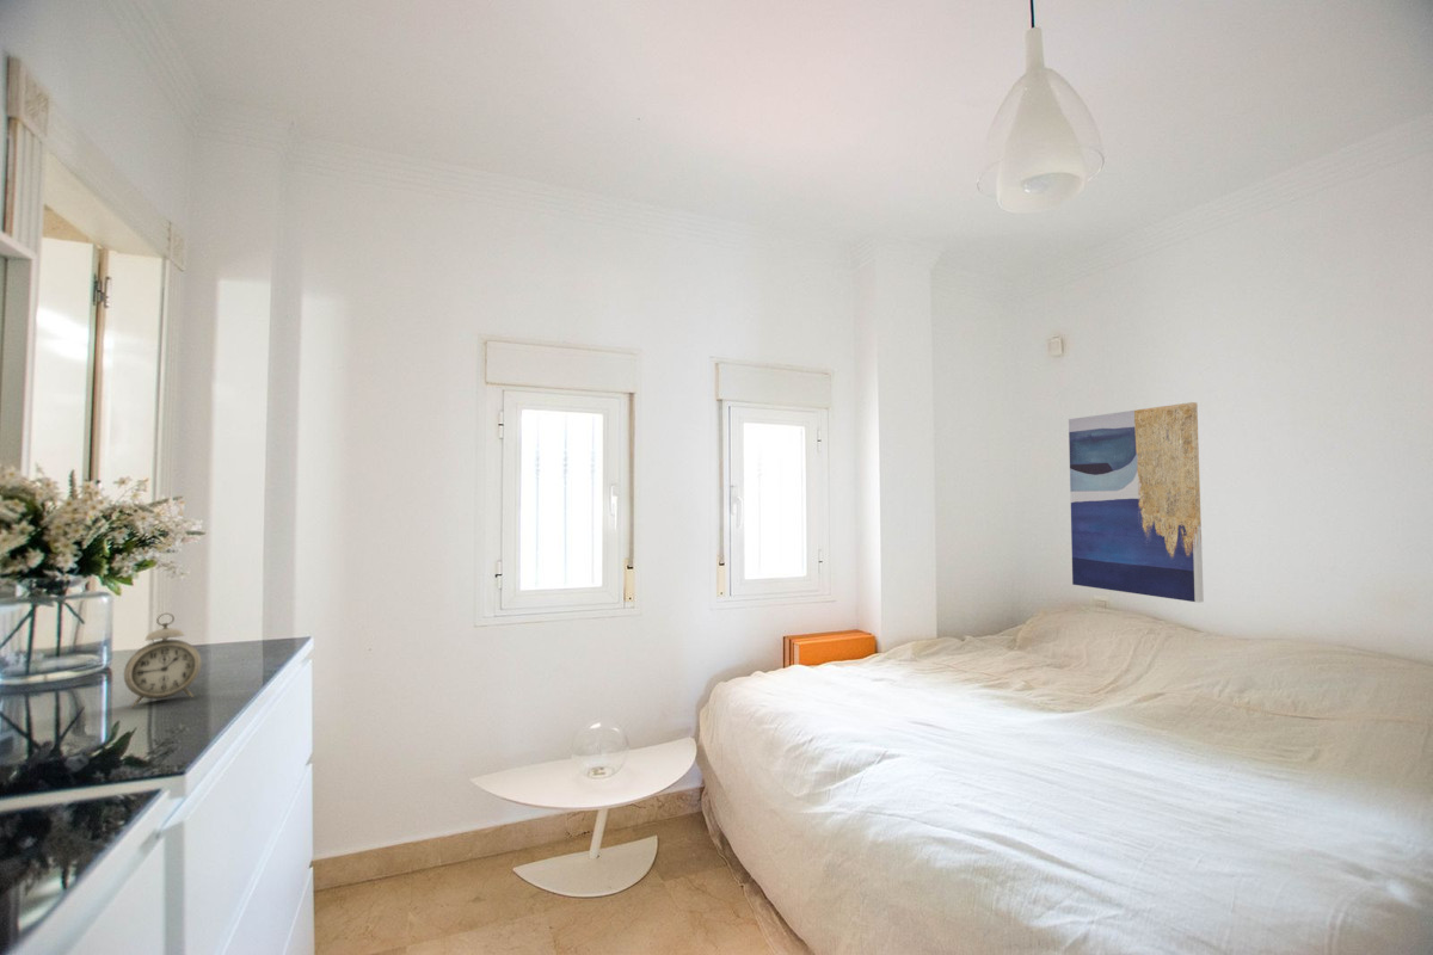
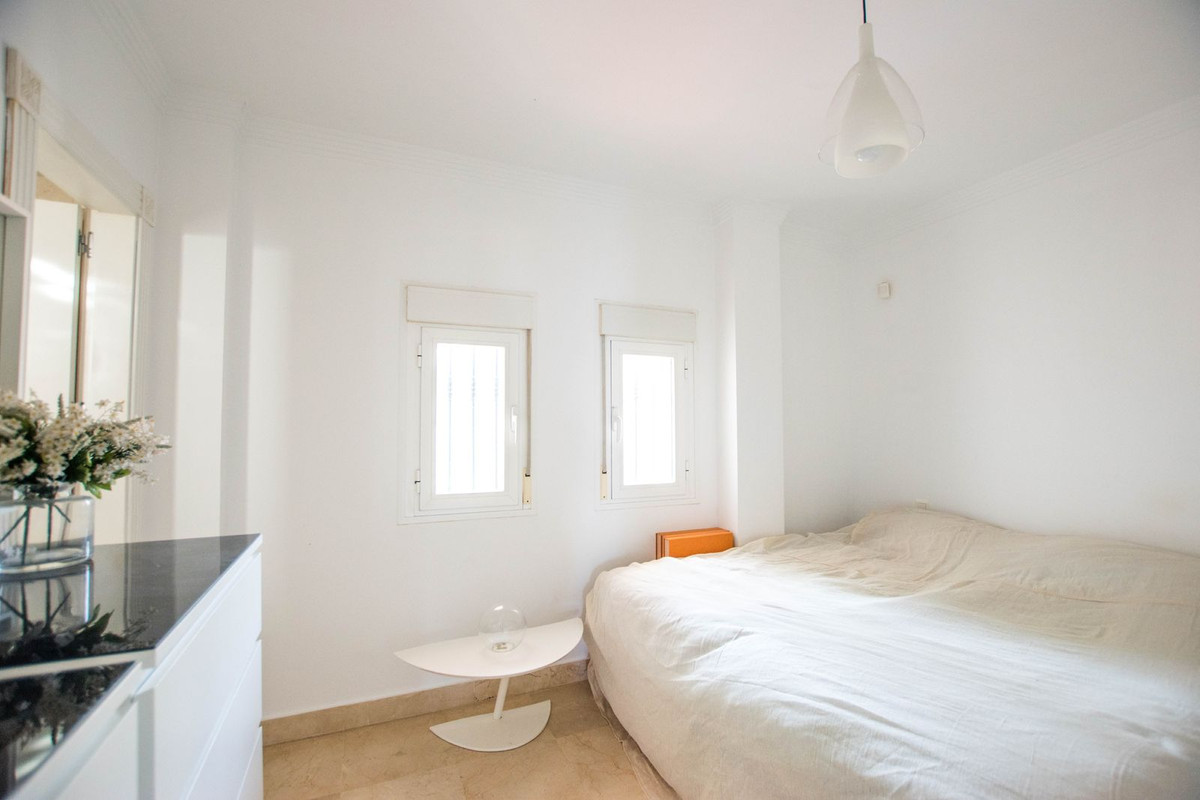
- wall art (1128, 501)
- alarm clock (164, 657)
